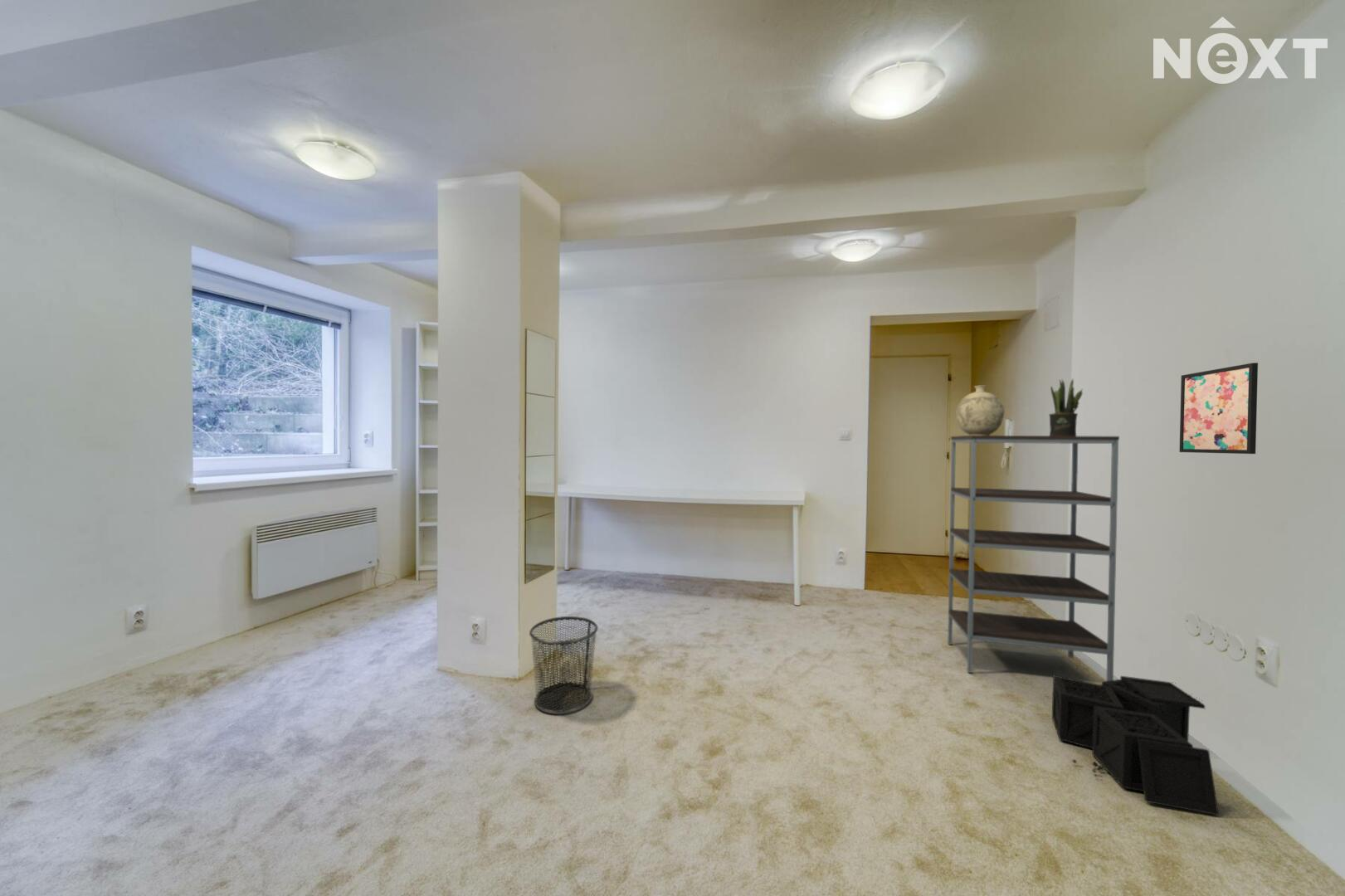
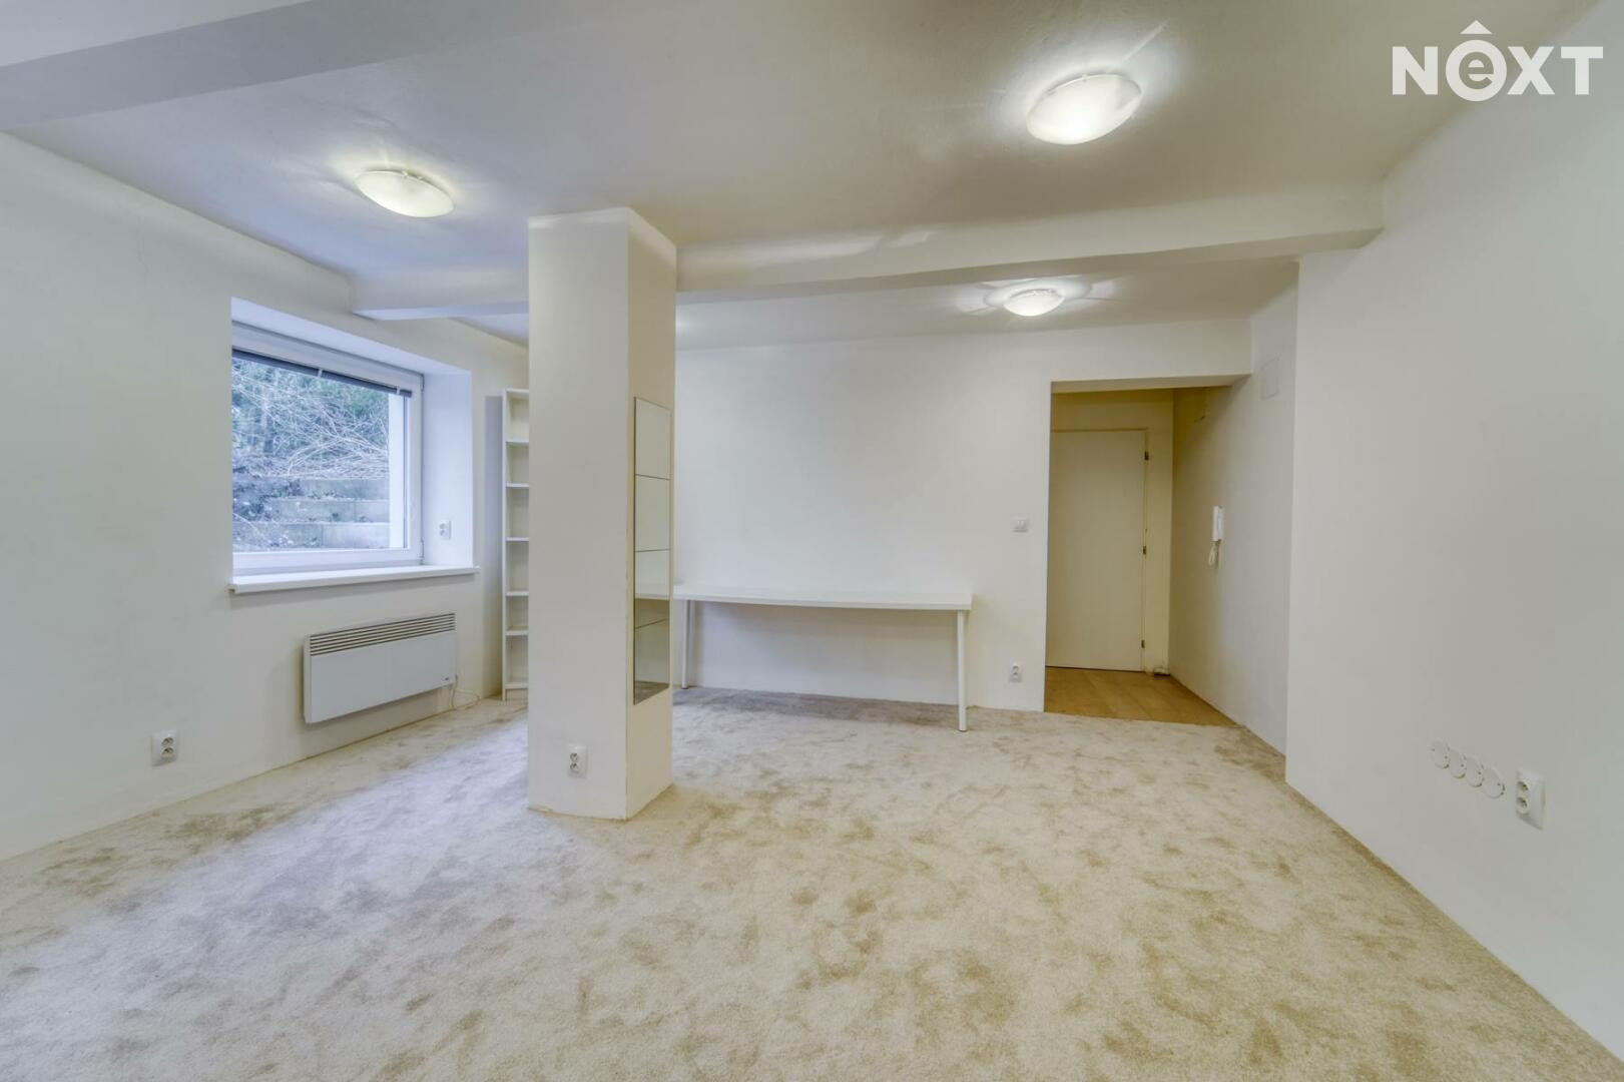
- waste bin (563, 663)
- storage bin (1137, 730)
- potted plant (1065, 407)
- shelving unit (1024, 549)
- wall art (1215, 411)
- decorative vase (979, 411)
